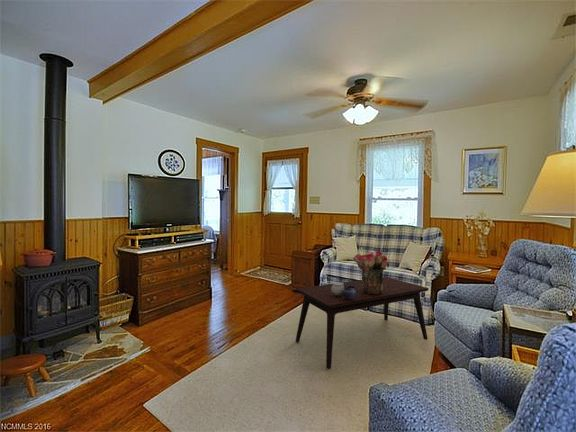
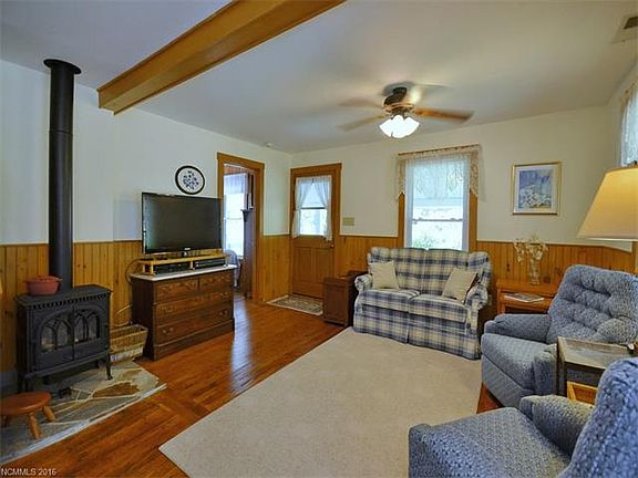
- coffee table (362, 308)
- ceramic pot (343, 290)
- bouquet (371, 270)
